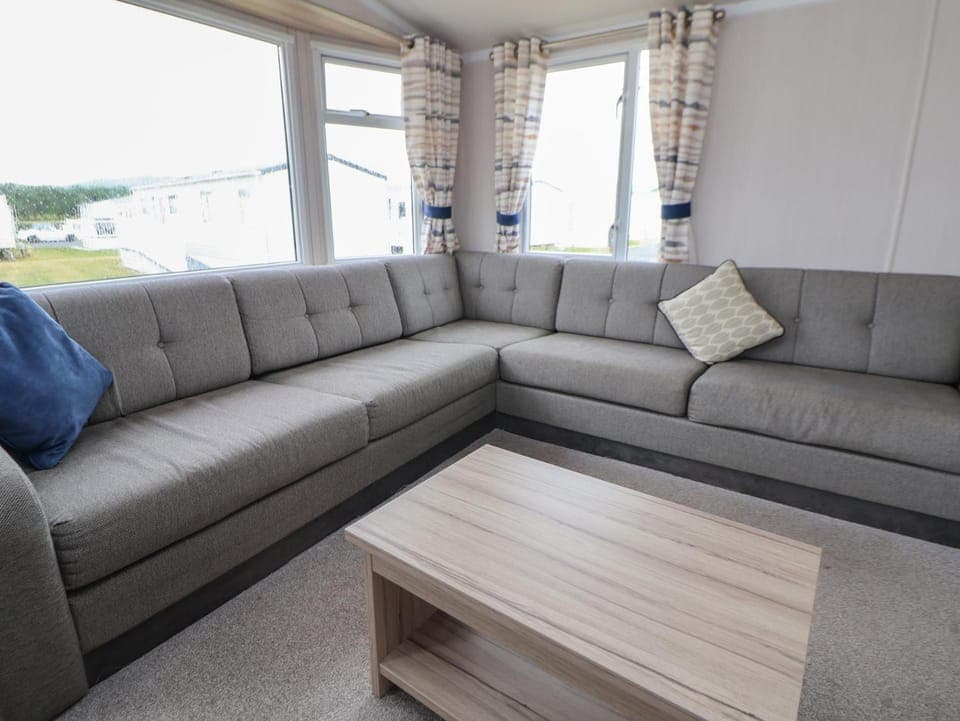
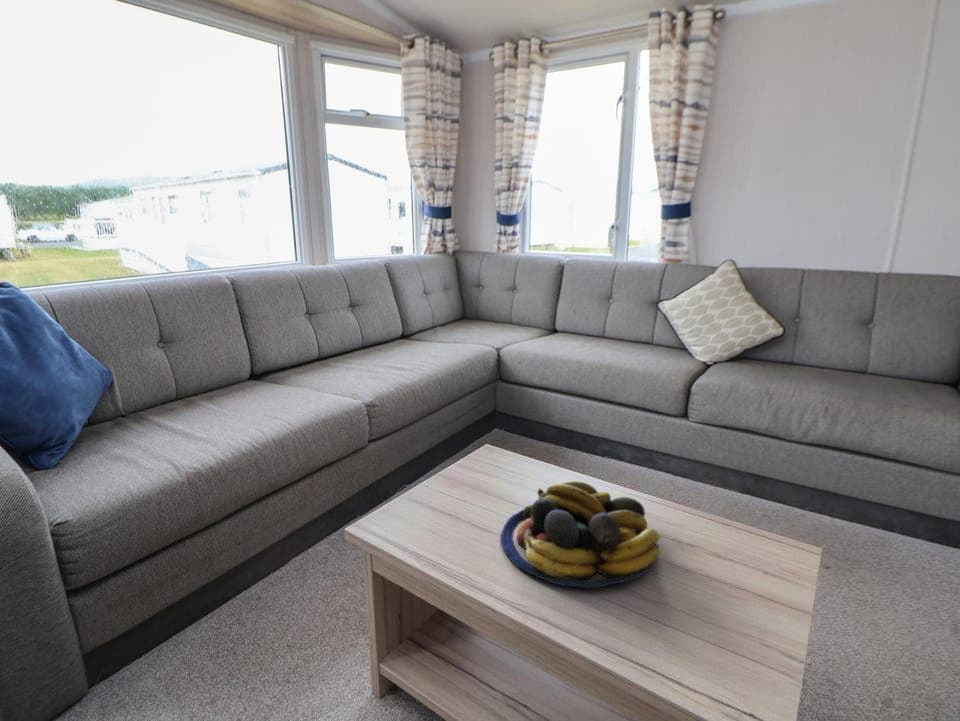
+ fruit bowl (577, 515)
